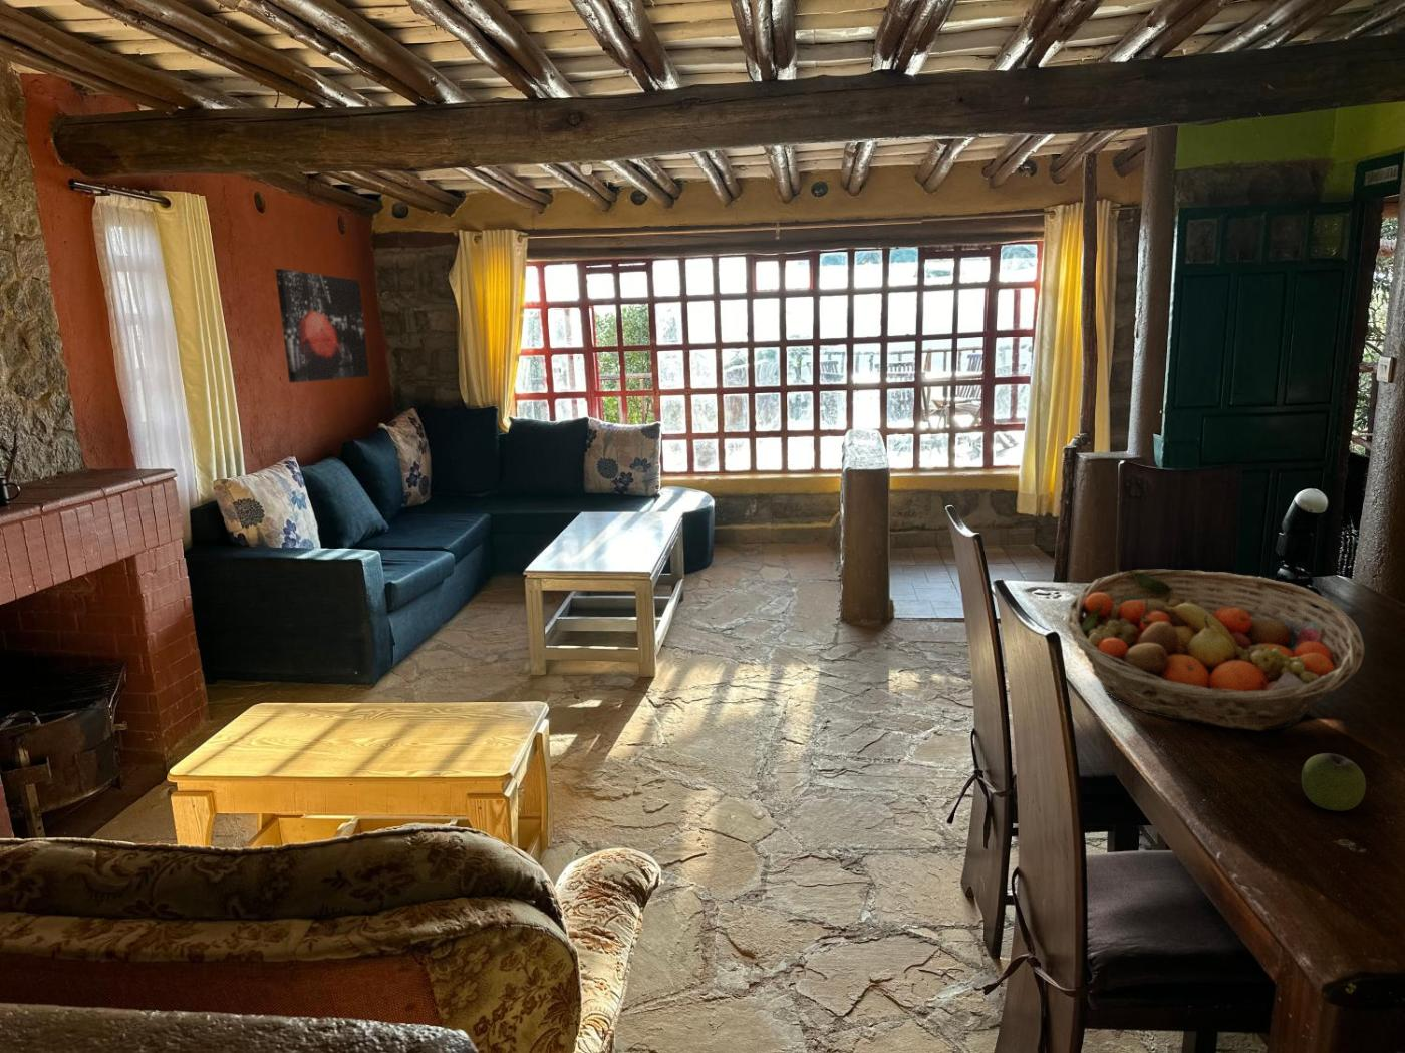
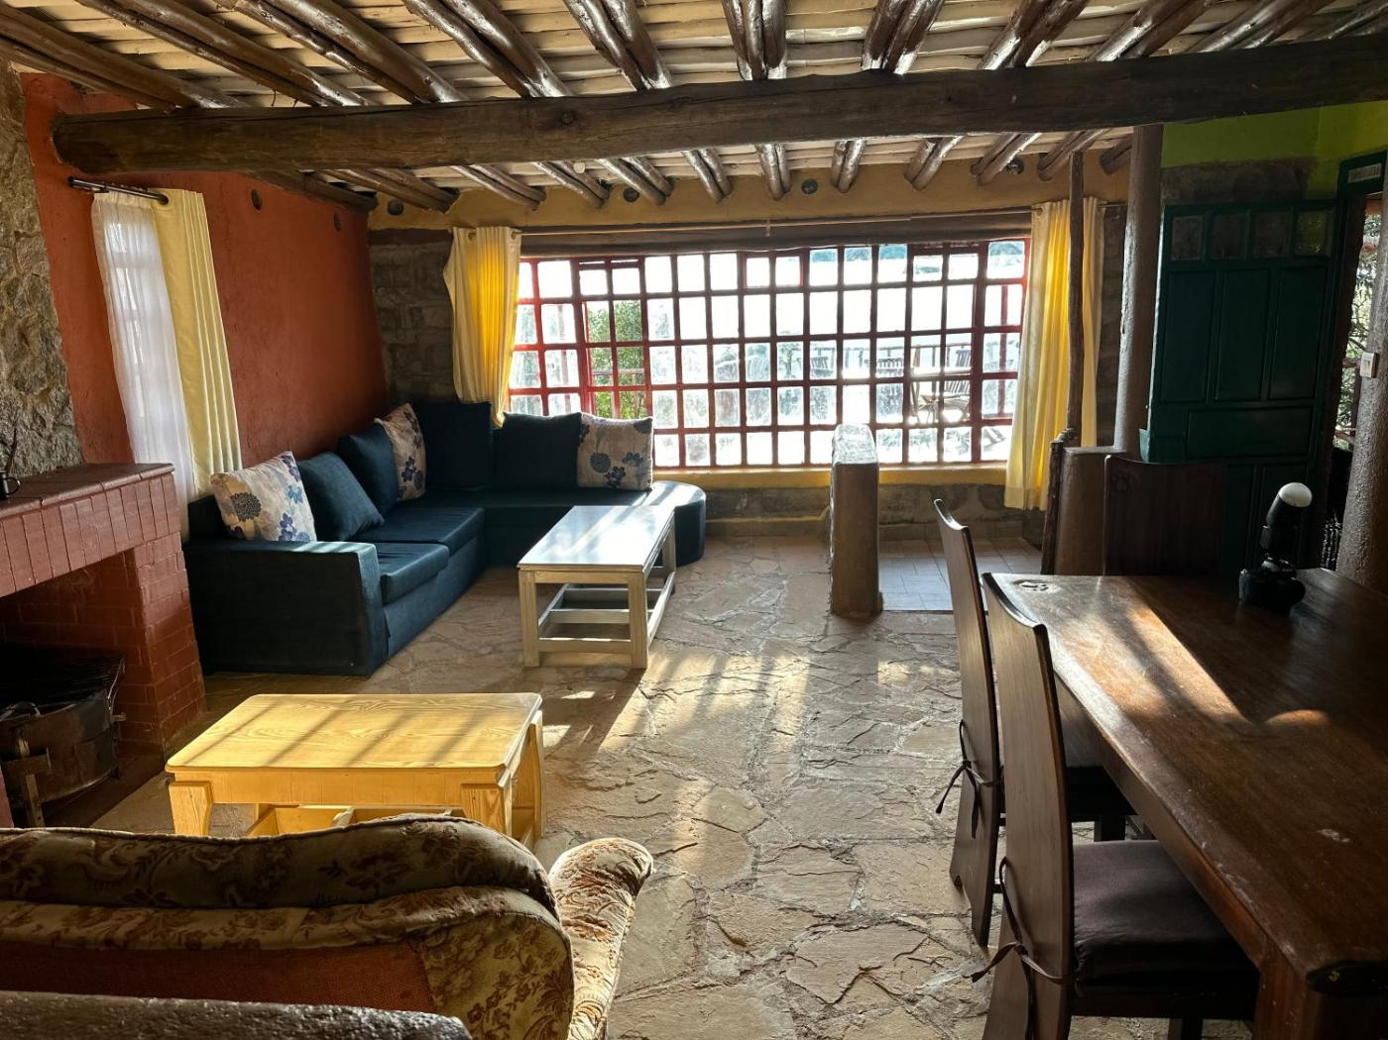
- wall art (326, 327)
- apple (1332, 780)
- fruit basket (1203, 644)
